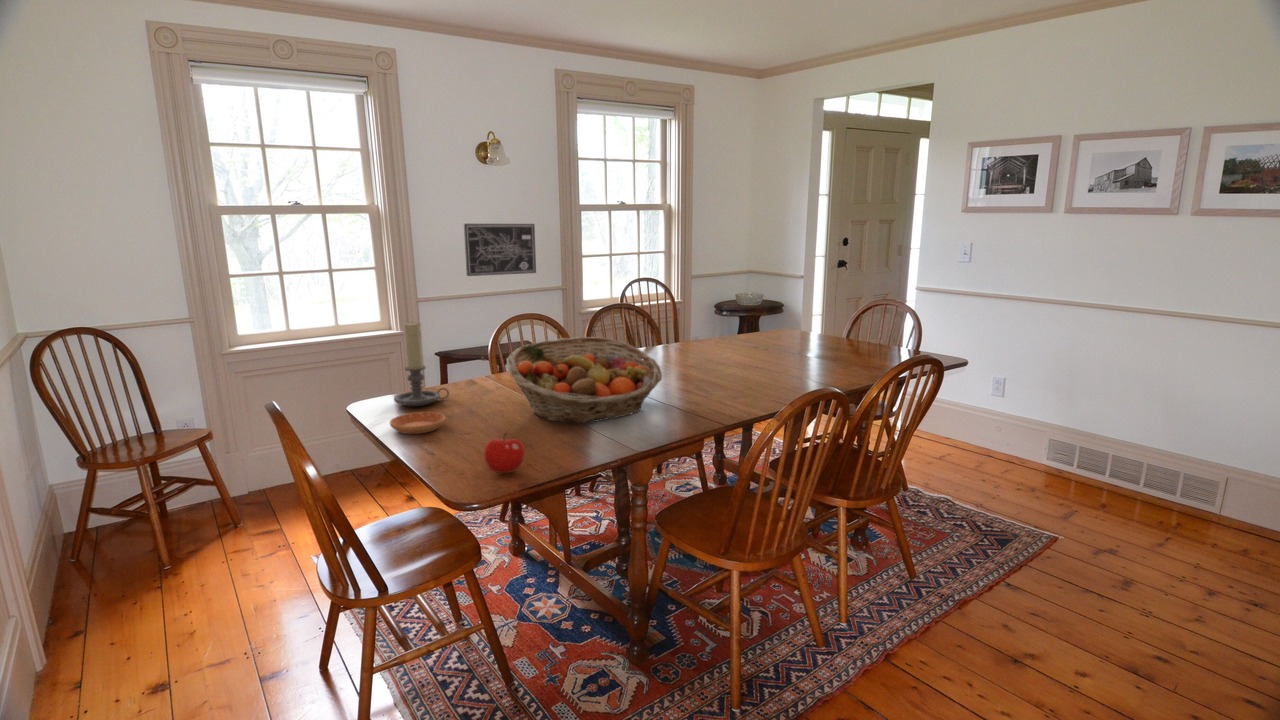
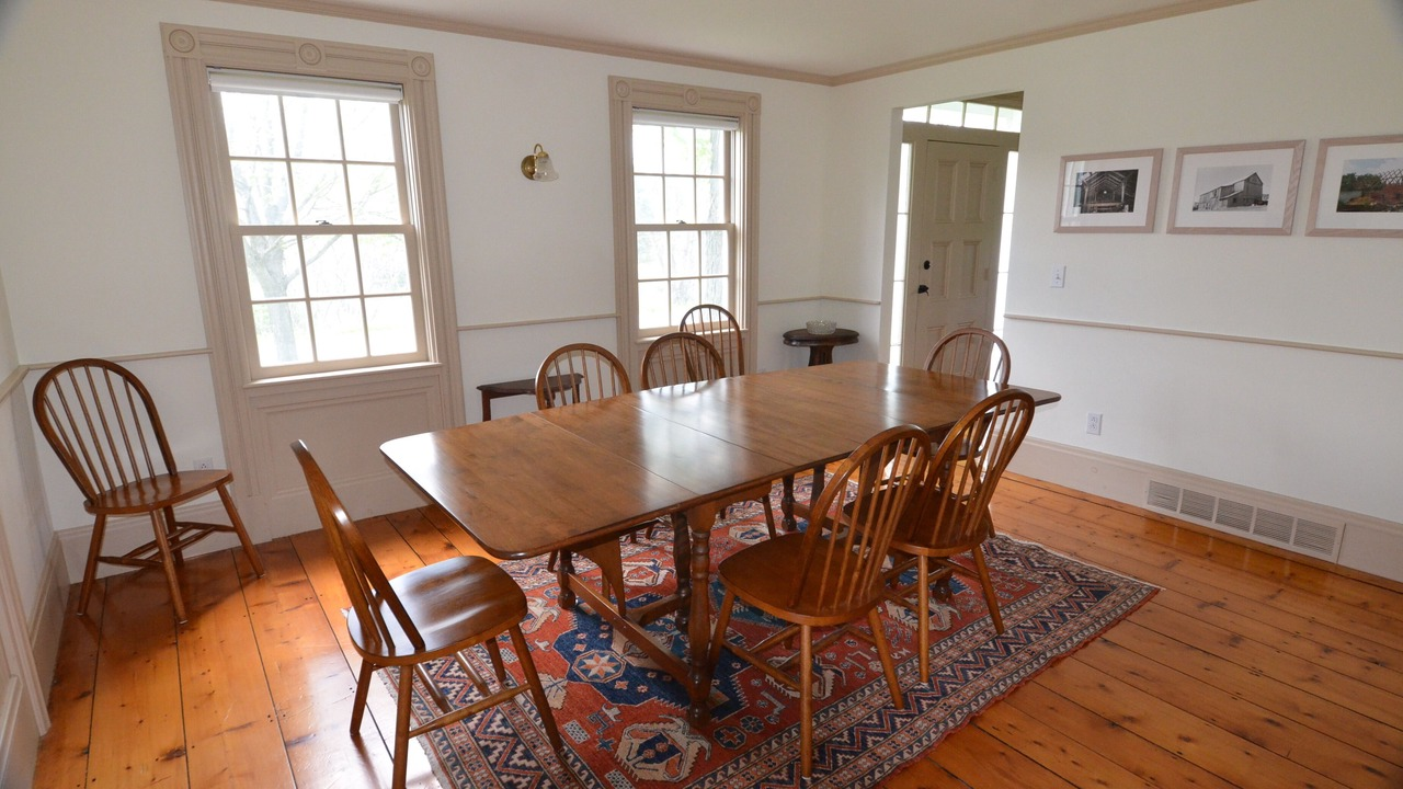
- saucer (418, 423)
- fruit basket (585, 377)
- wall art (501, 249)
- fruit (504, 452)
- candle holder (419, 362)
